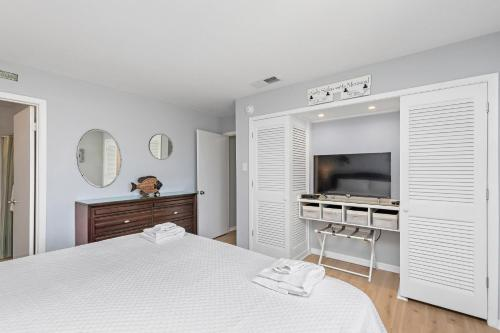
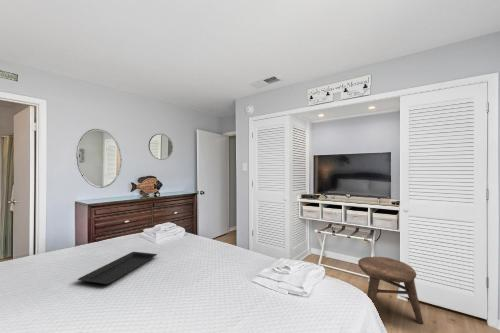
+ stool (388, 290)
+ serving tray (122, 266)
